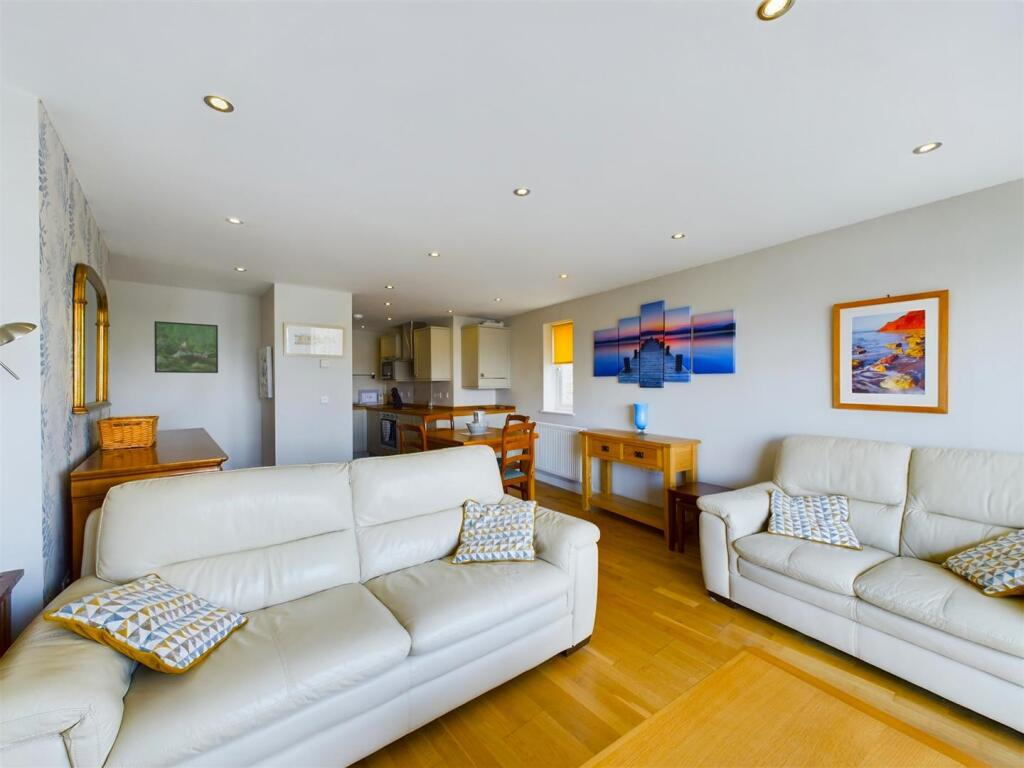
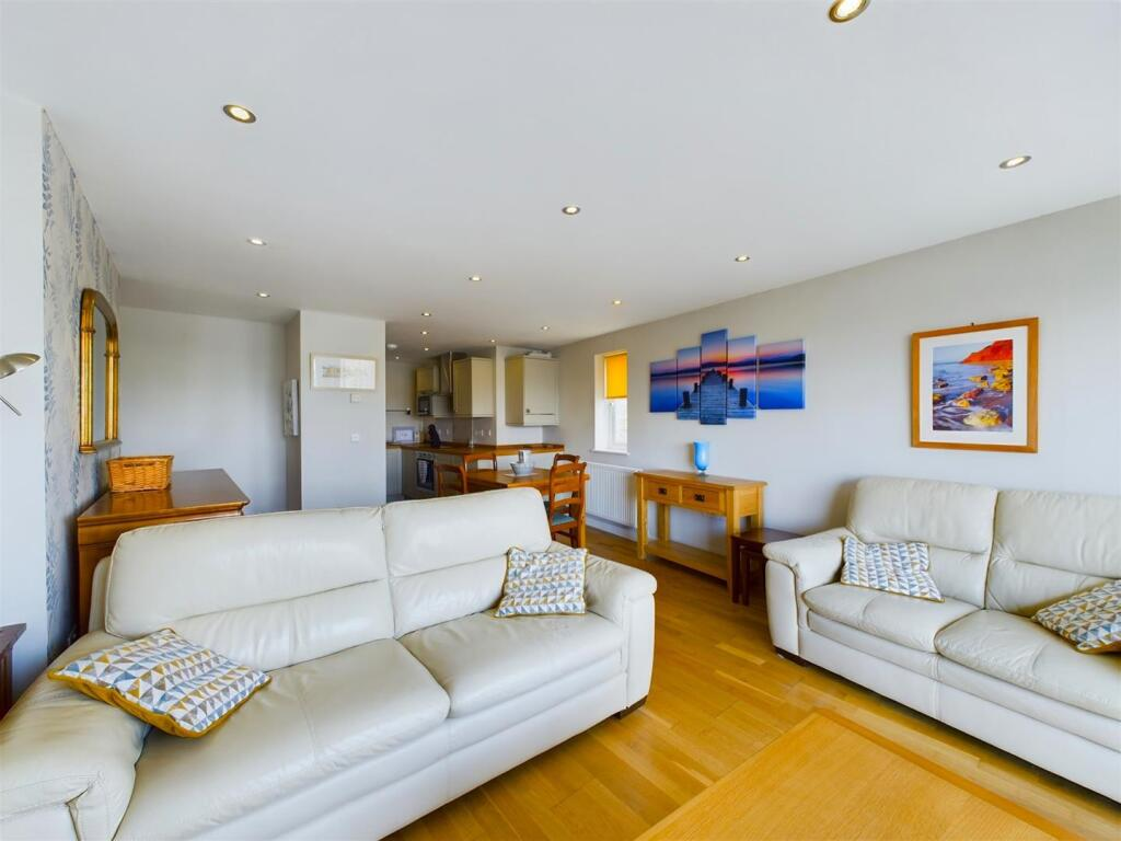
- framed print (187, 348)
